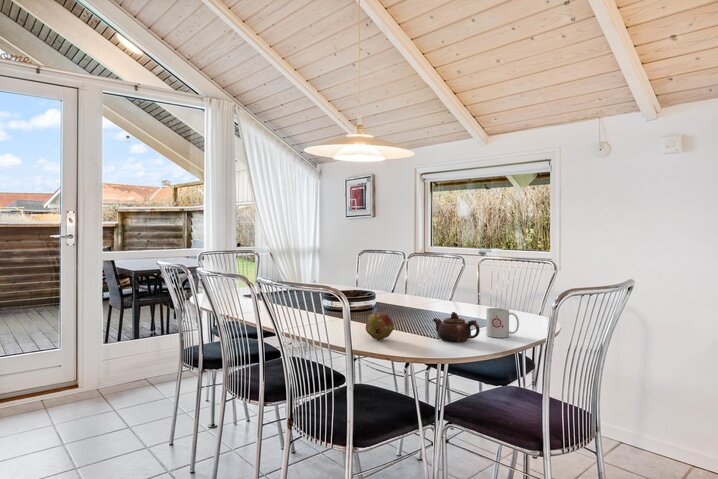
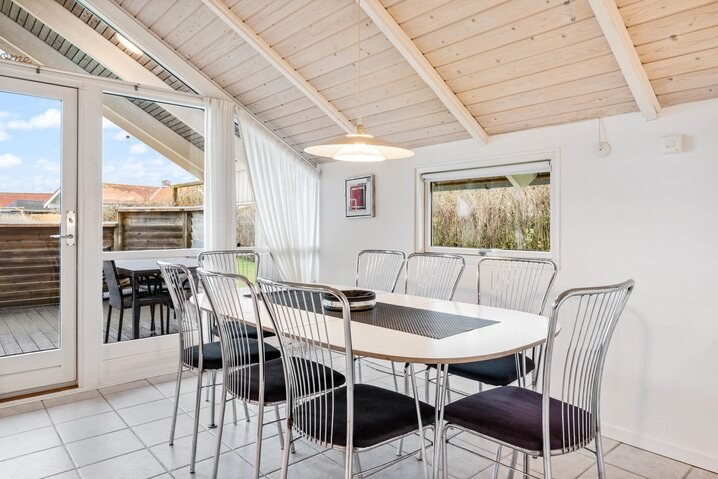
- teapot (455, 326)
- mug (502, 322)
- fruit (379, 326)
